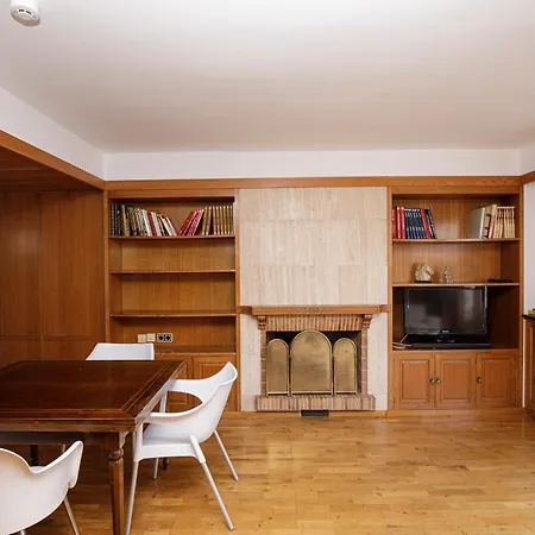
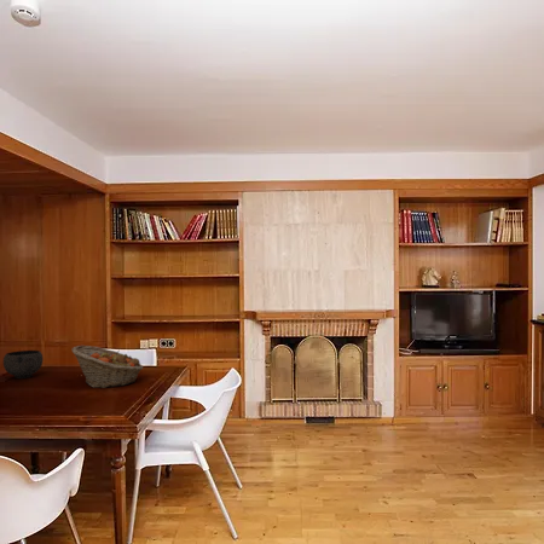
+ fruit basket (108, 363)
+ bowl (23, 364)
